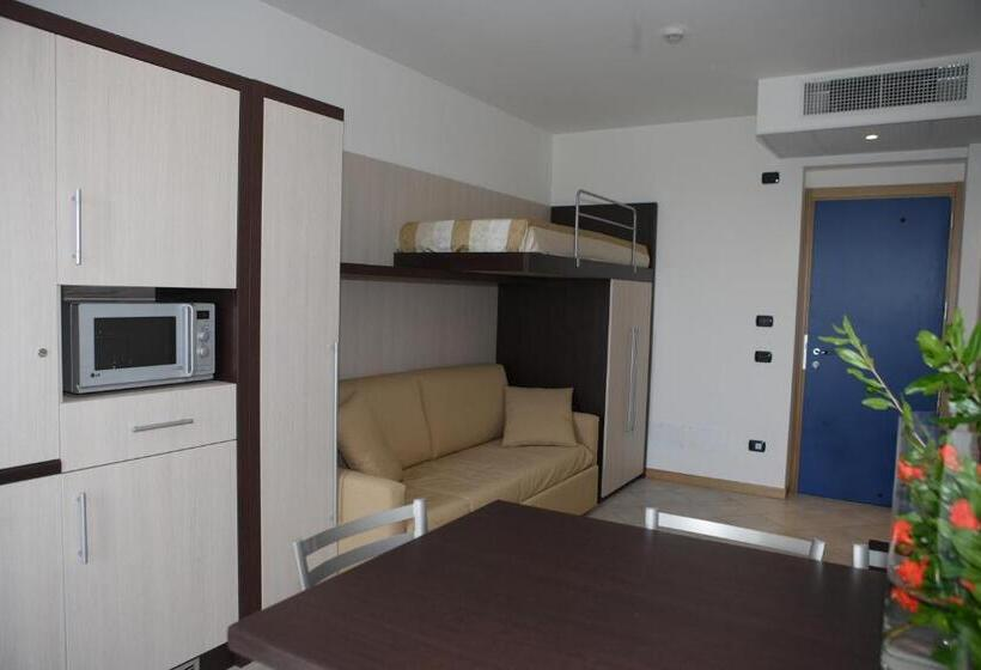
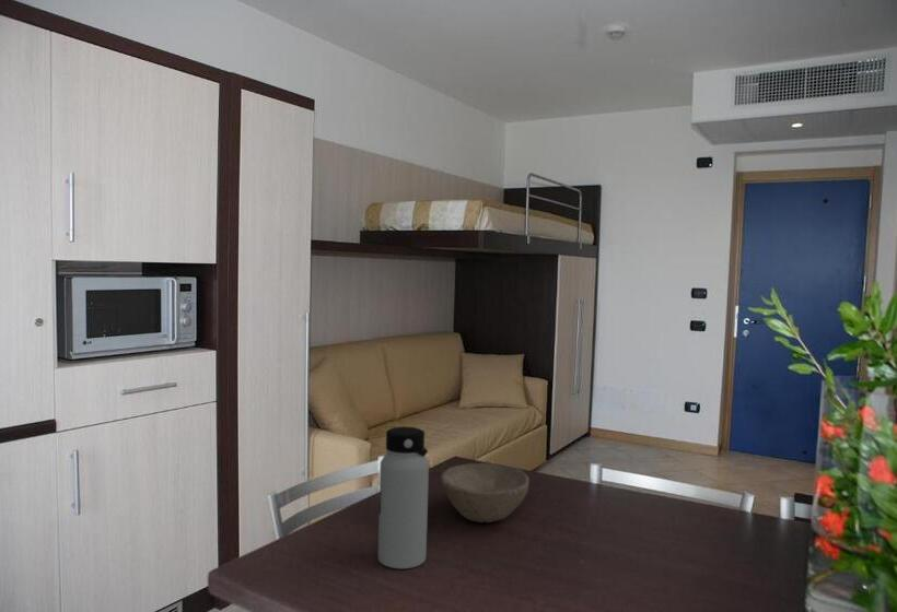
+ water bottle (404, 494)
+ bowl (485, 495)
